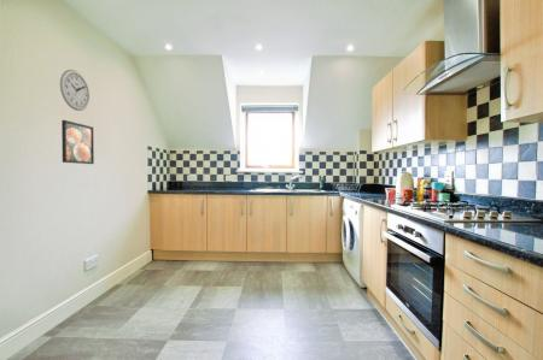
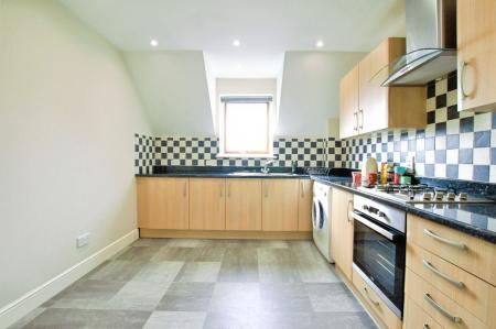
- wall clock (76, 90)
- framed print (78, 143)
